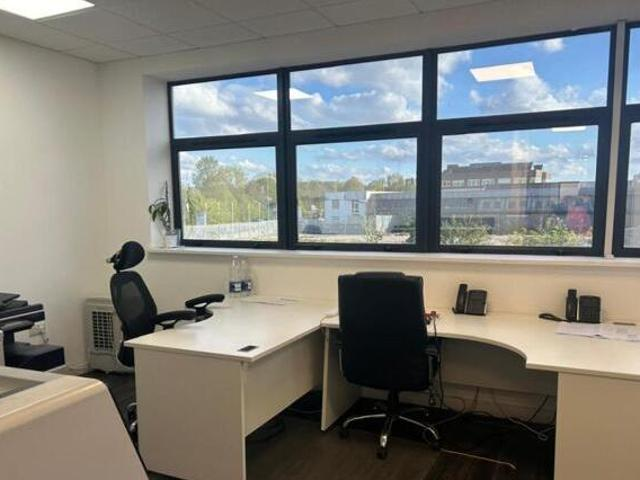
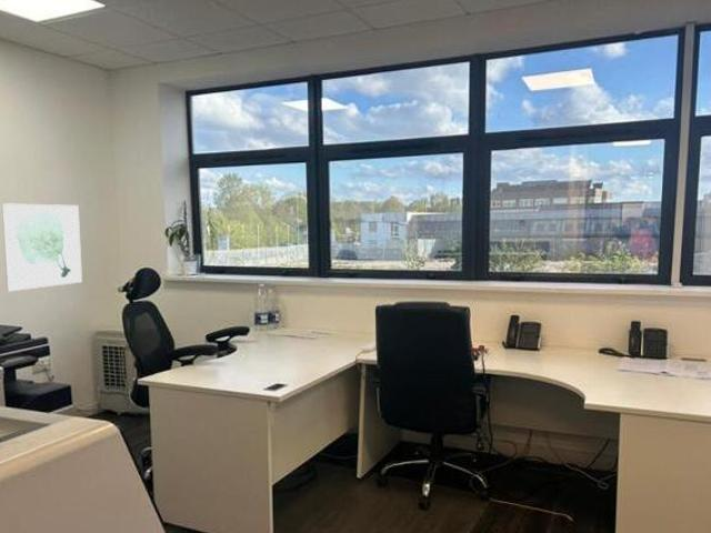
+ wall art (44, 245)
